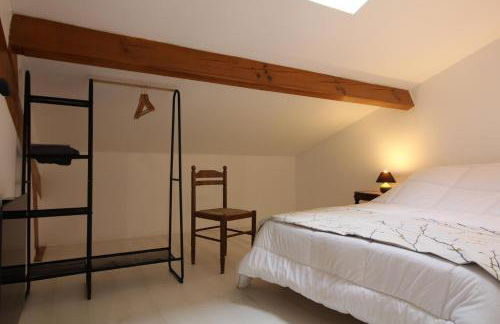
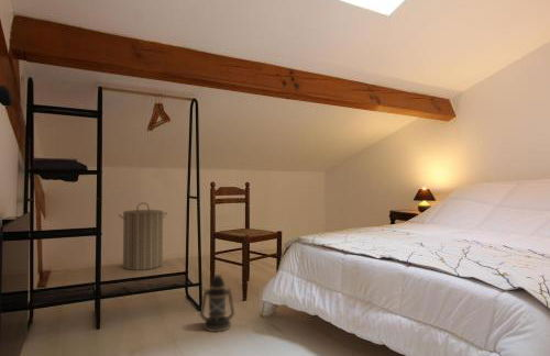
+ laundry hamper (143, 234)
+ lantern (217, 300)
